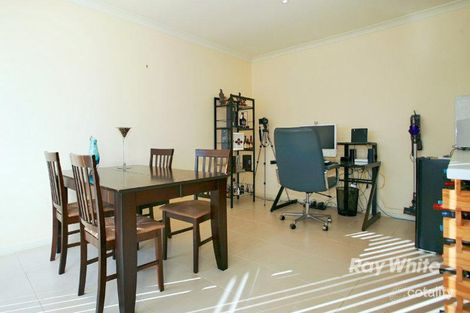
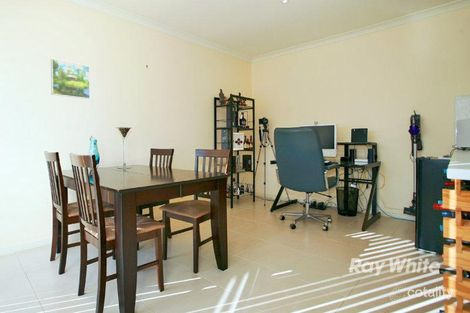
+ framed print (71, 79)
